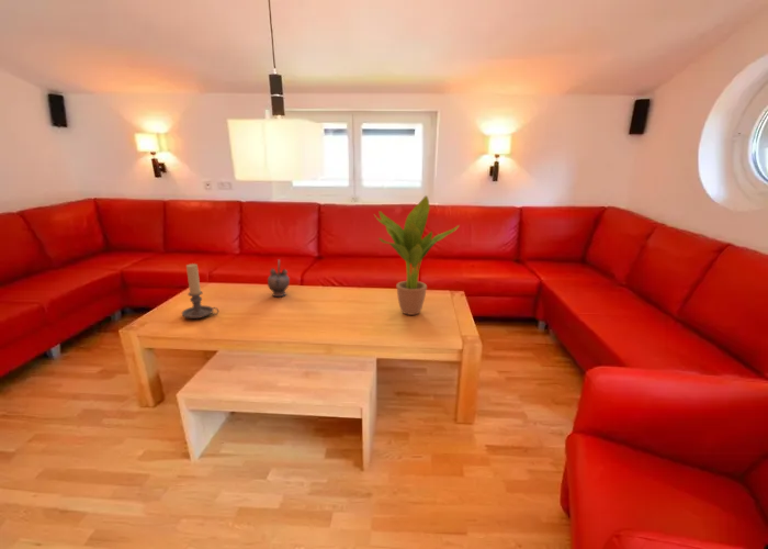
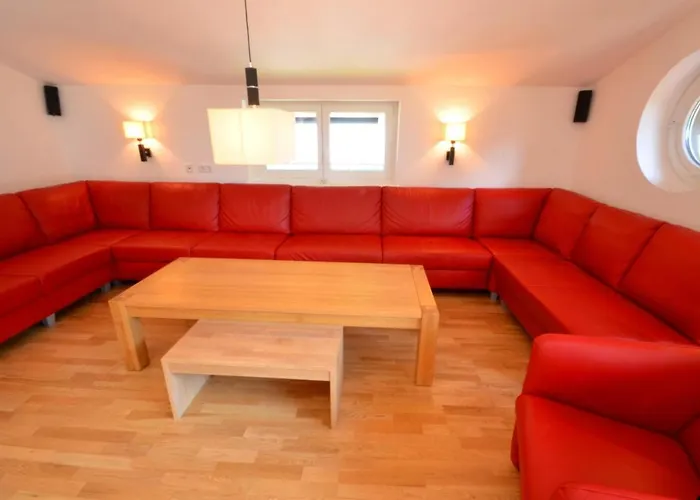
- potted plant (404, 256)
- candle holder (197, 290)
- teapot (278, 278)
